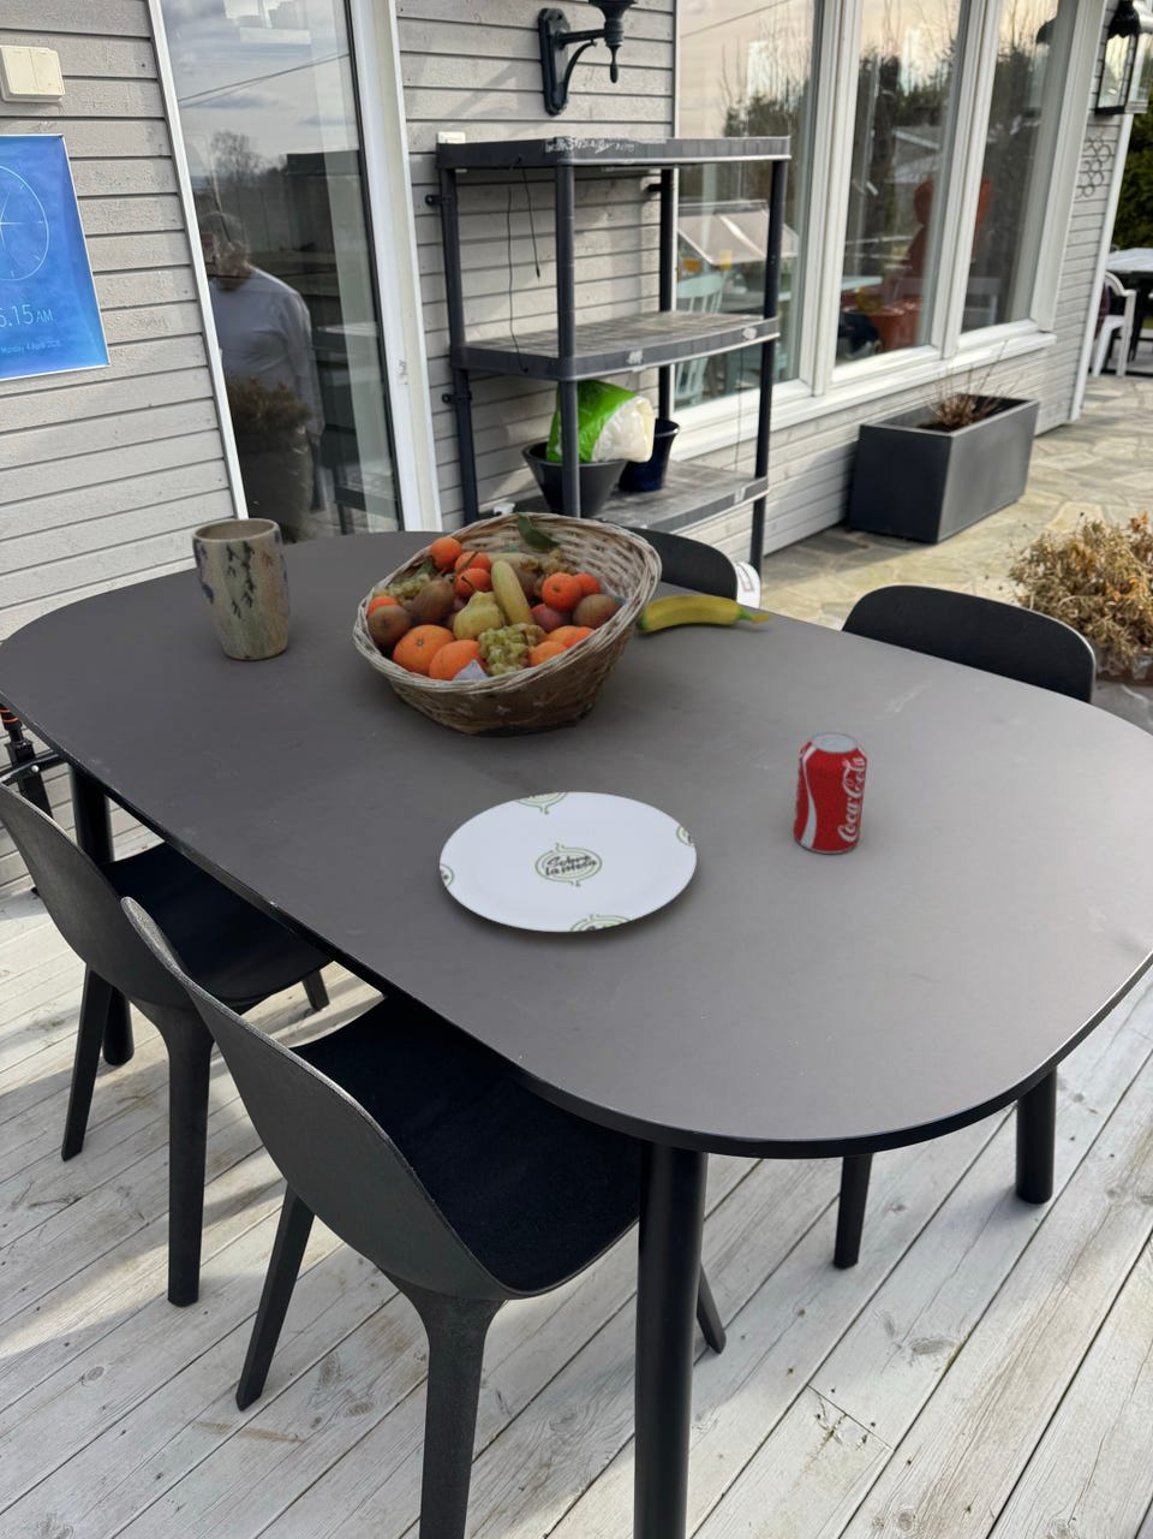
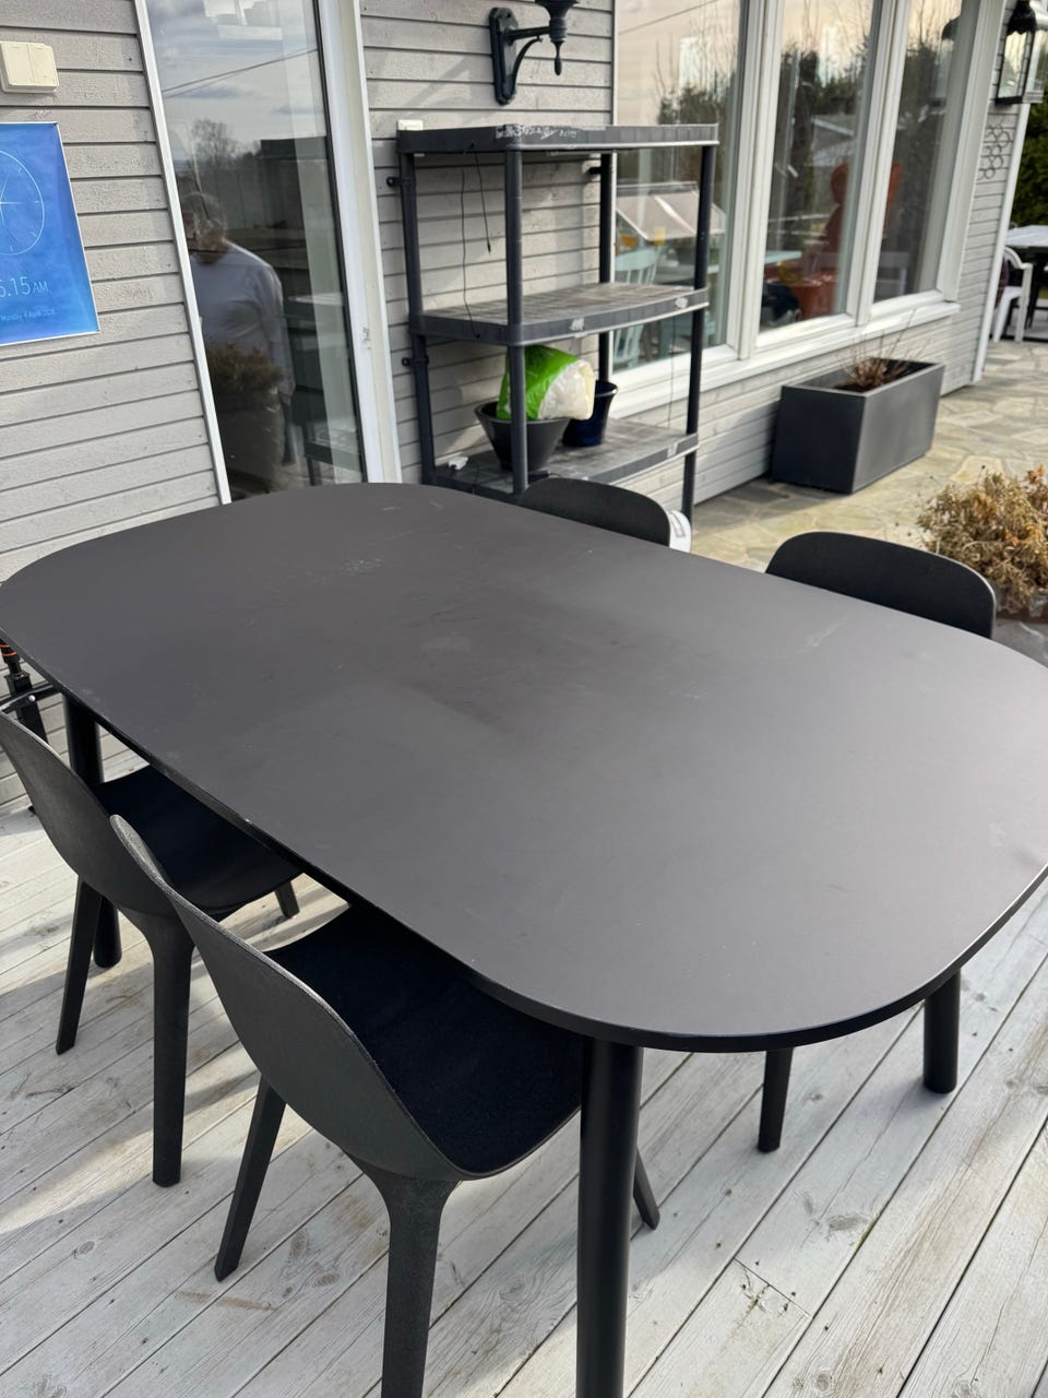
- plate (568, 862)
- fruit basket (504, 618)
- plant pot (245, 590)
- banana (695, 617)
- beverage can (830, 790)
